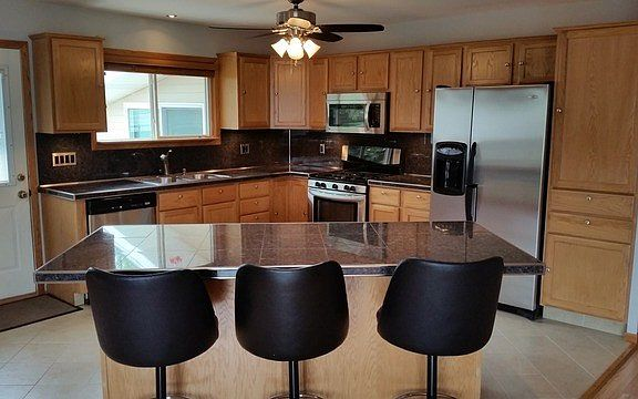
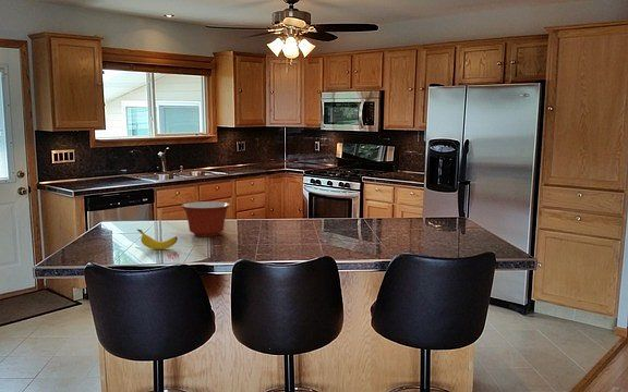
+ mixing bowl (206, 219)
+ banana (156, 241)
